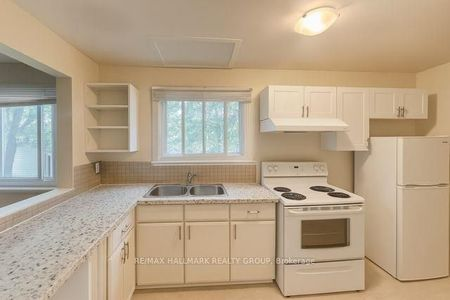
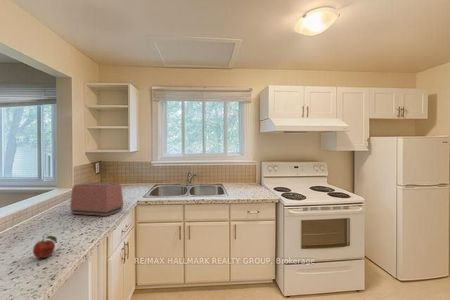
+ toaster (96, 197)
+ fruit (45, 246)
